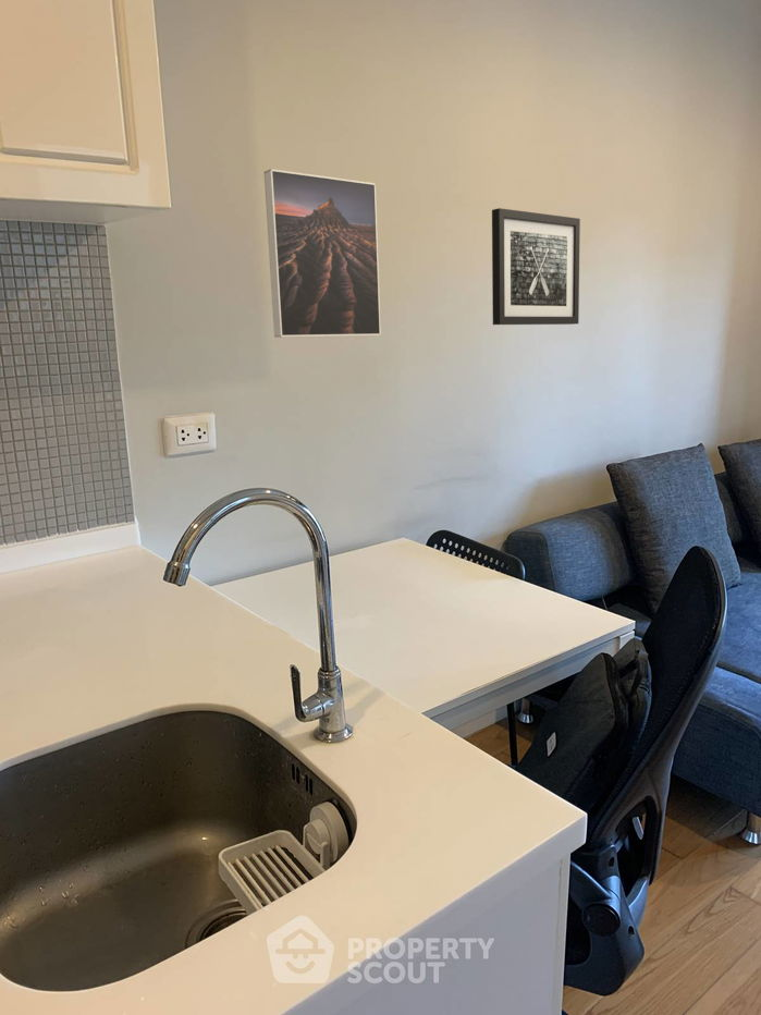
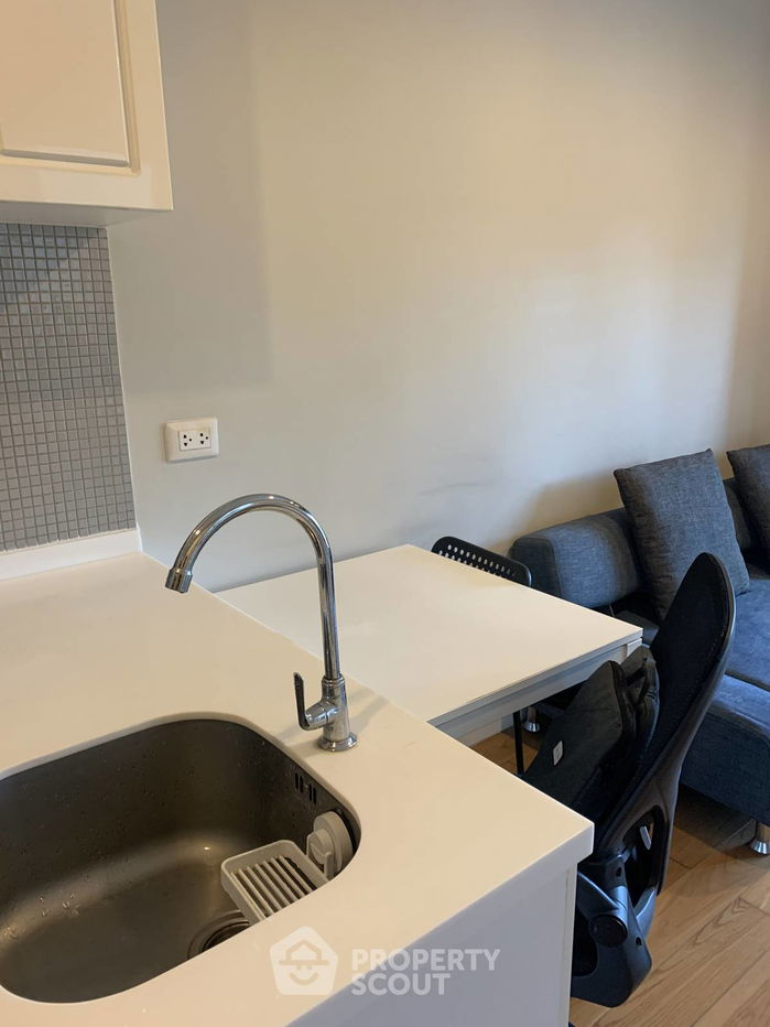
- wall art (537, 270)
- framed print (326, 258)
